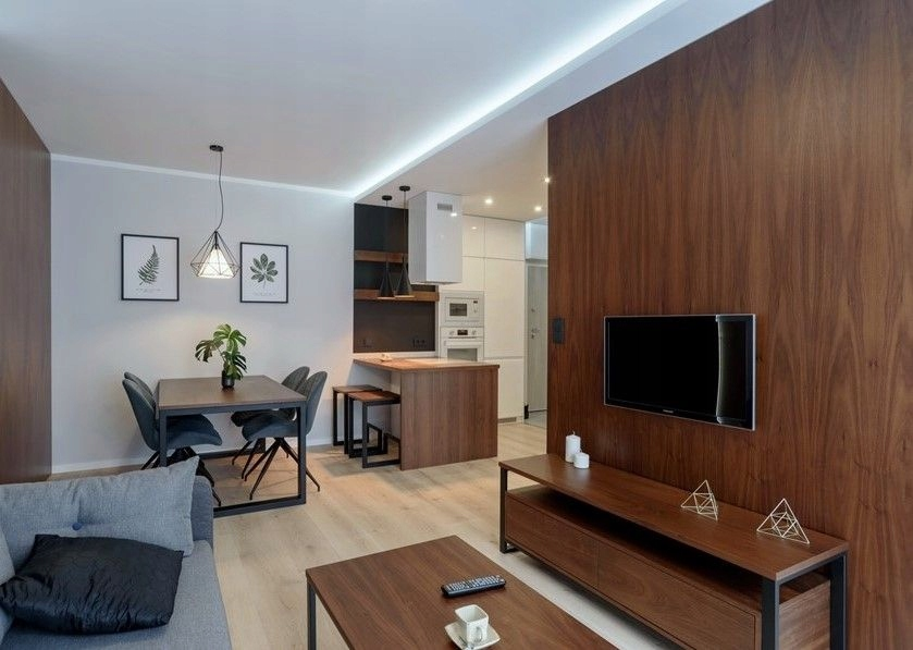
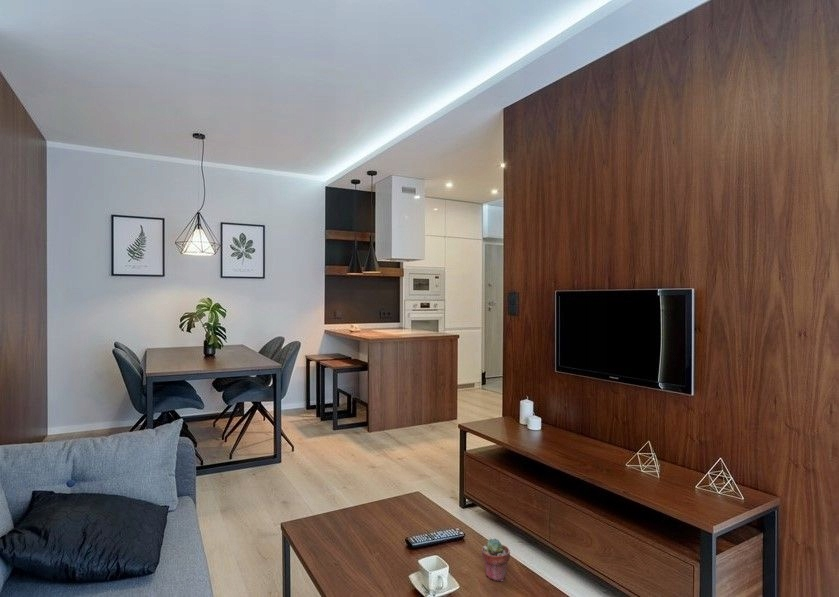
+ potted succulent (495, 557)
